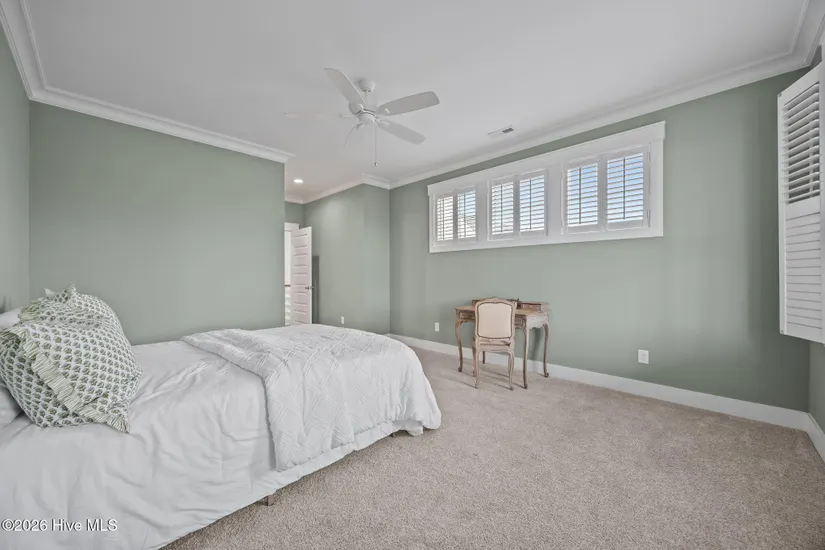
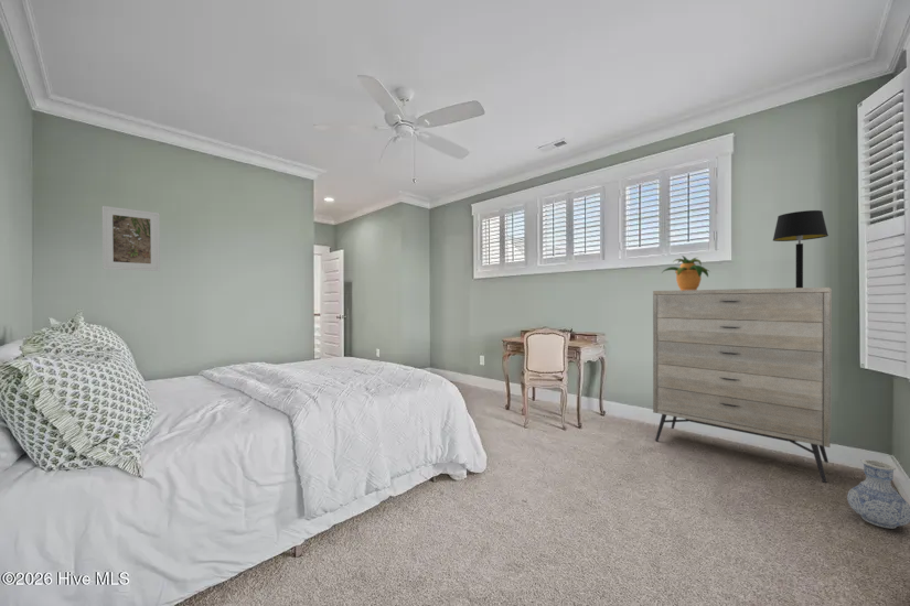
+ table lamp (799, 250)
+ dresser (735, 370)
+ vase (878, 493)
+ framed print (131, 239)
+ potted plant (685, 272)
